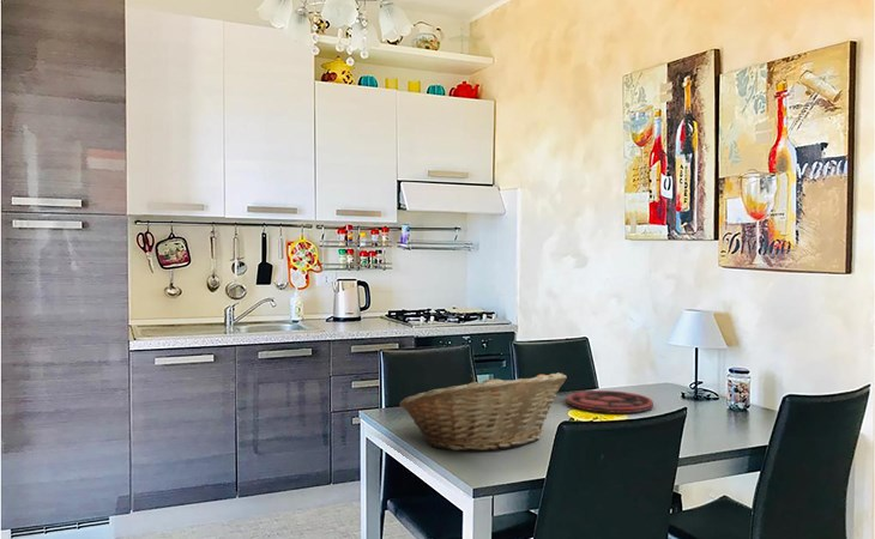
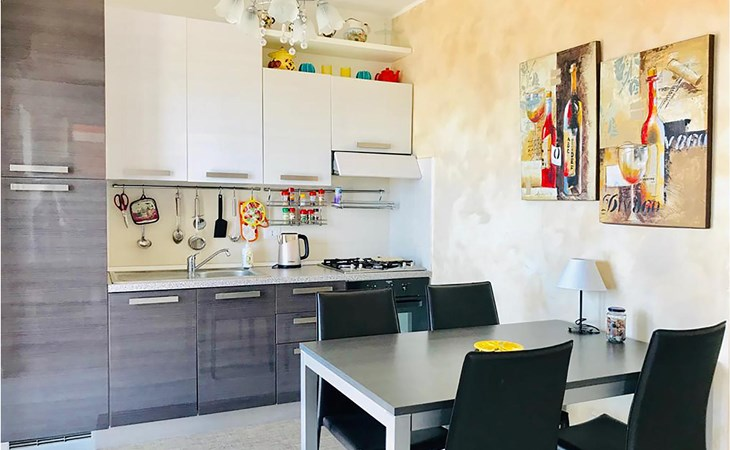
- fruit basket (484, 404)
- plate (609, 400)
